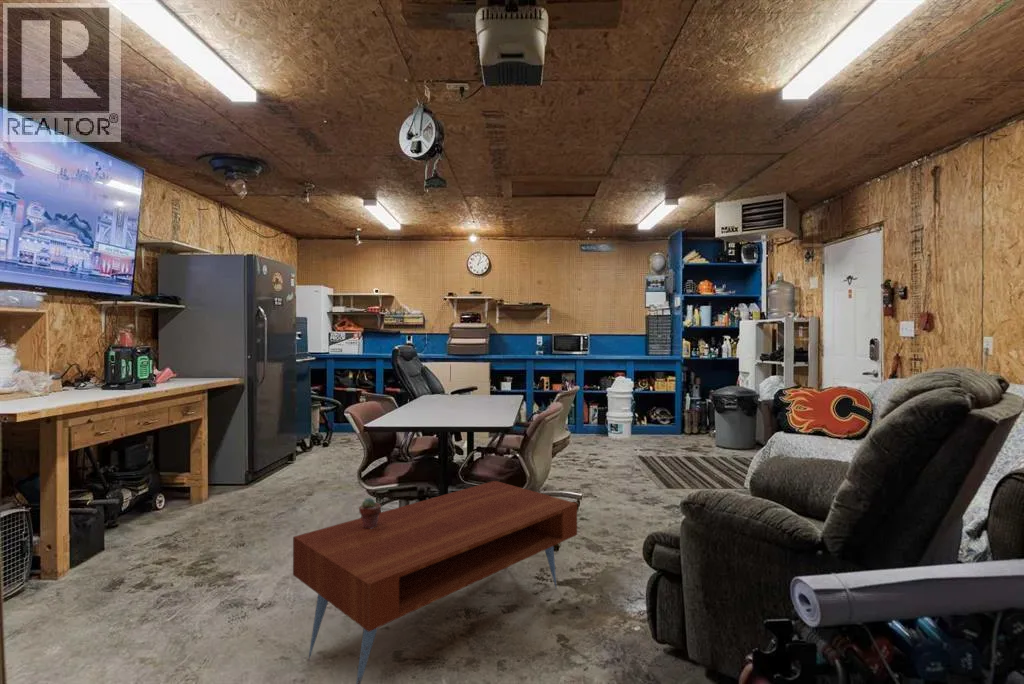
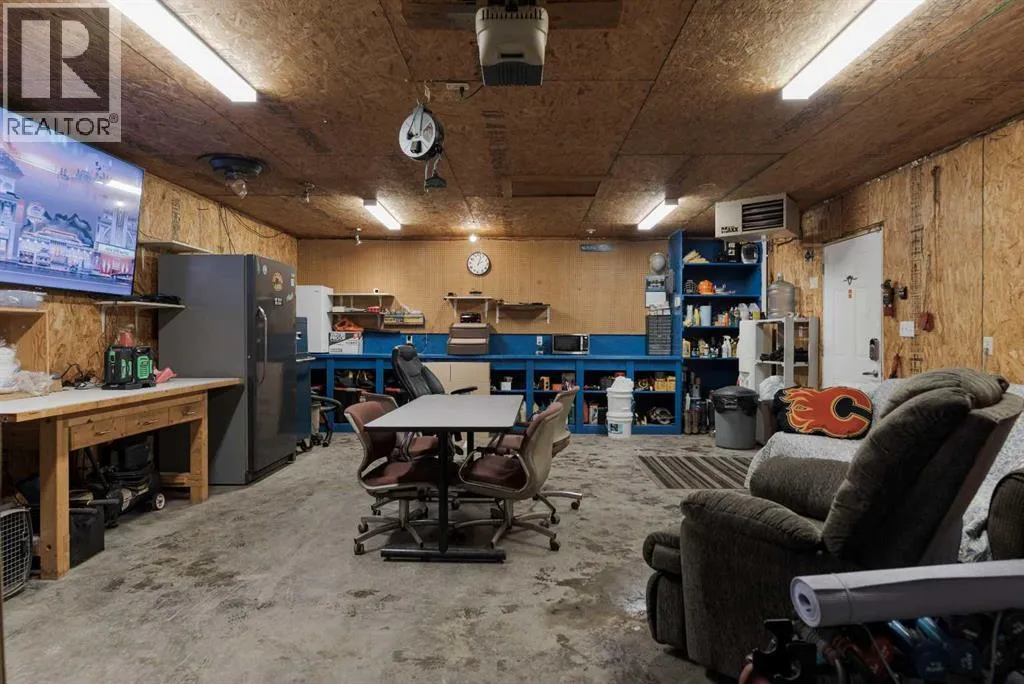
- coffee table (448, 569)
- potted succulent (369, 511)
